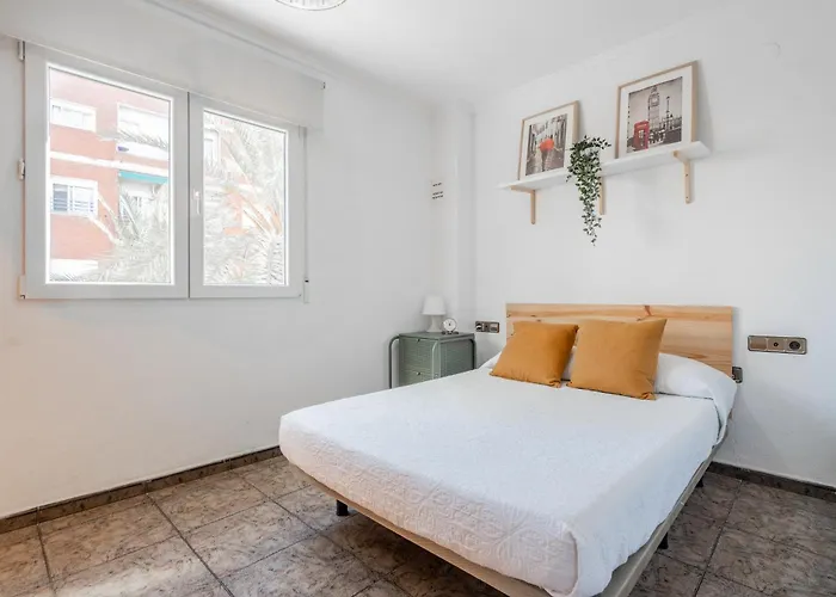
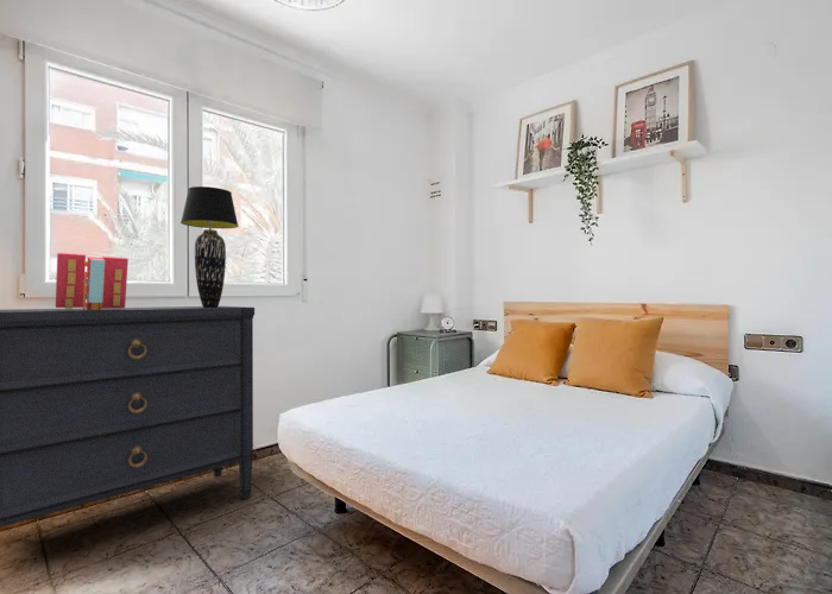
+ table lamp (210, 248)
+ dresser (125, 413)
+ book (94, 282)
